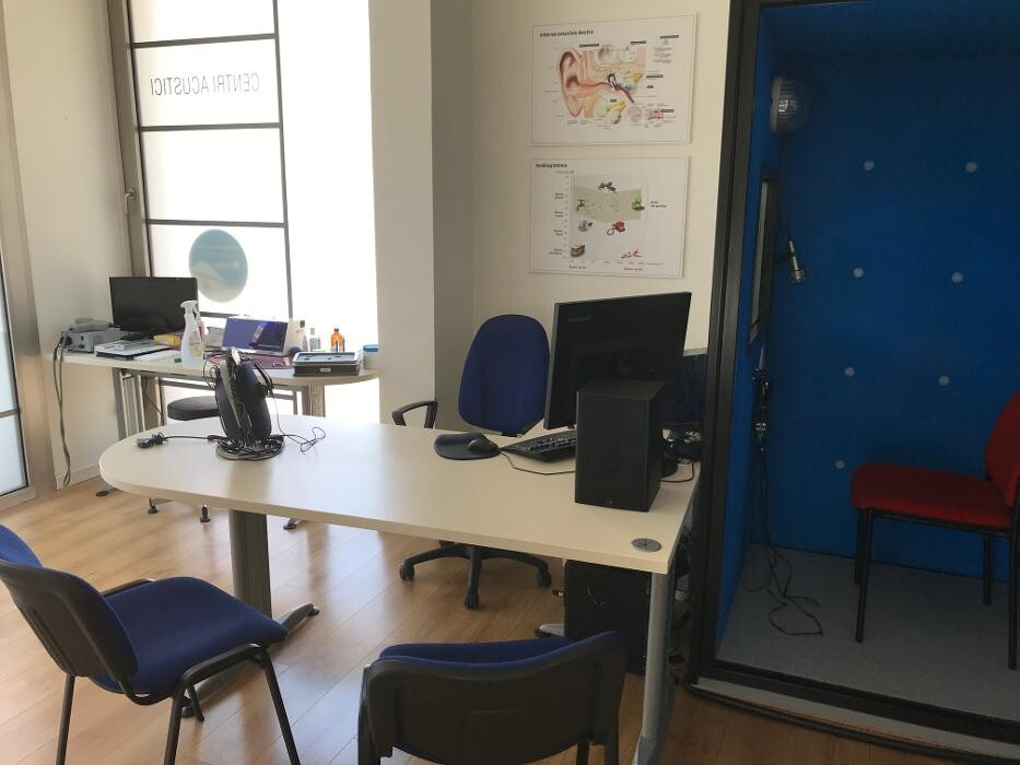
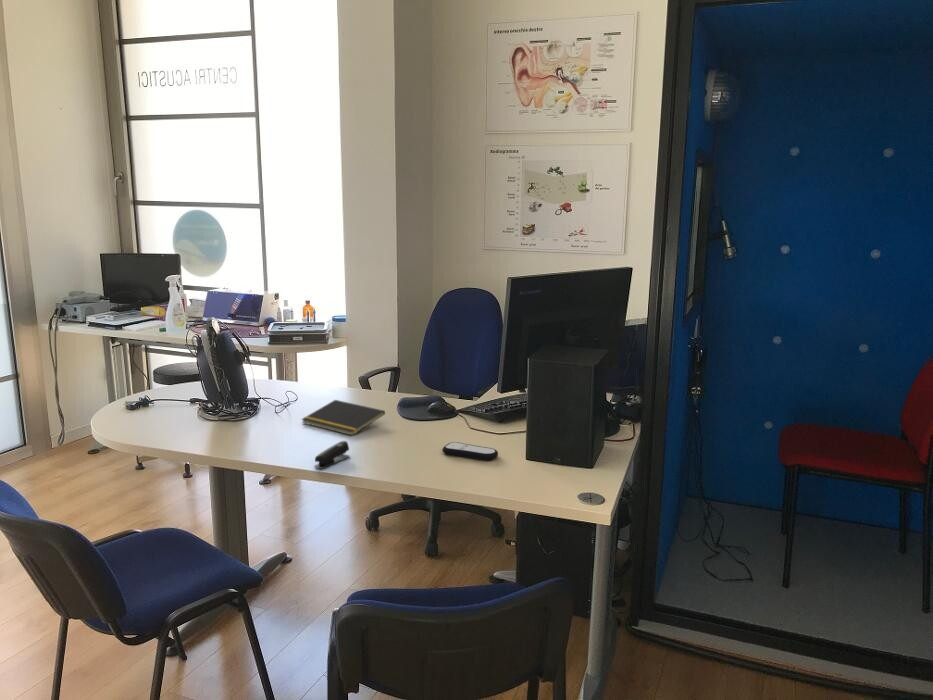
+ stapler (332, 454)
+ notepad (343, 416)
+ remote control (470, 450)
